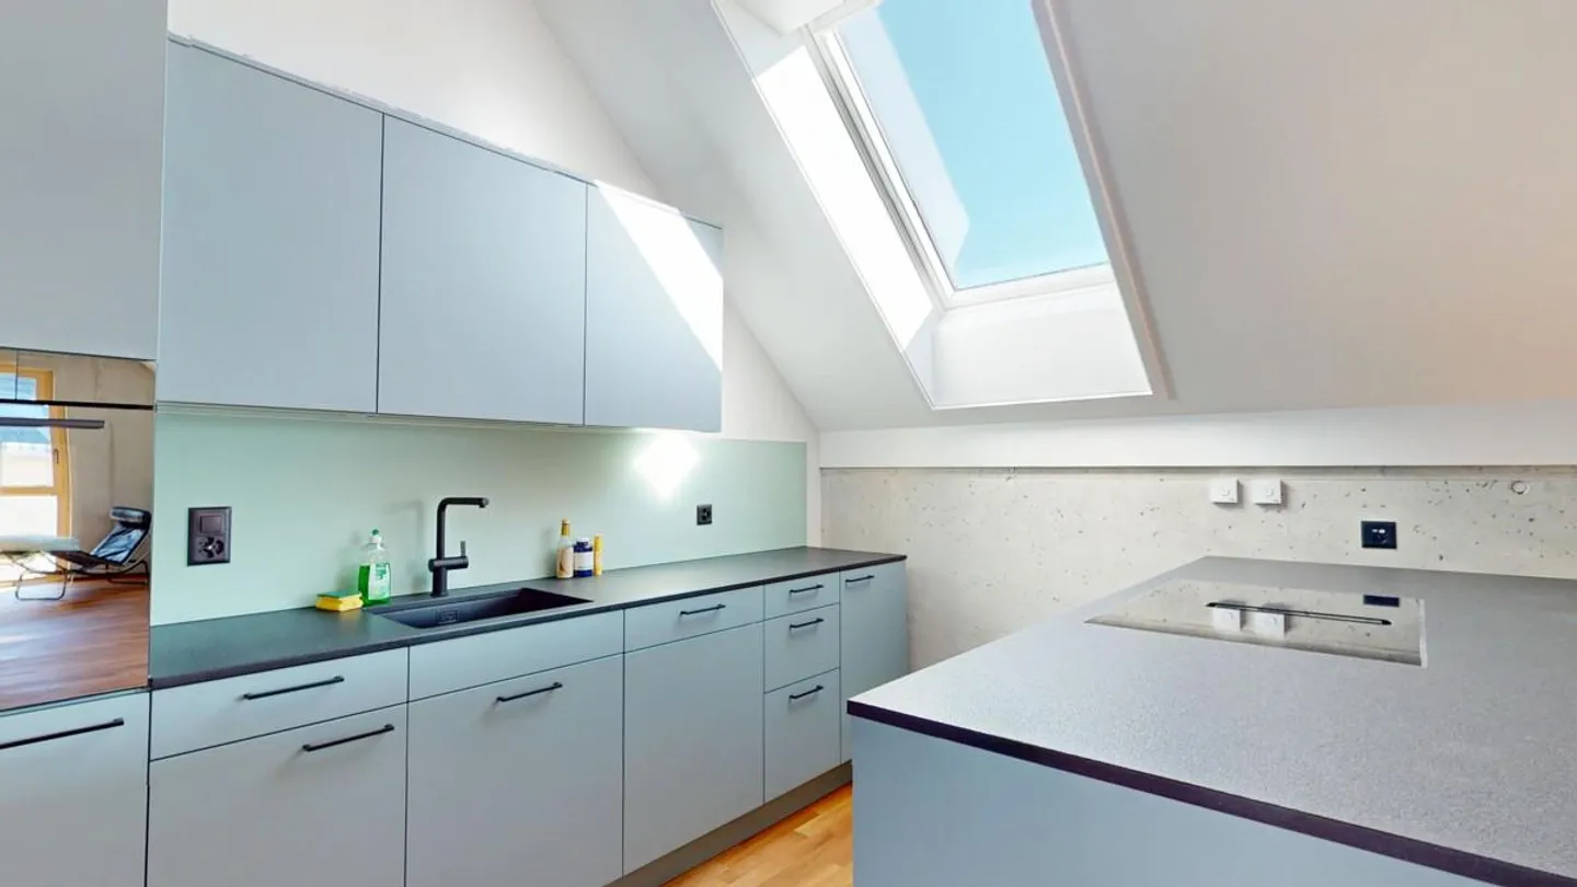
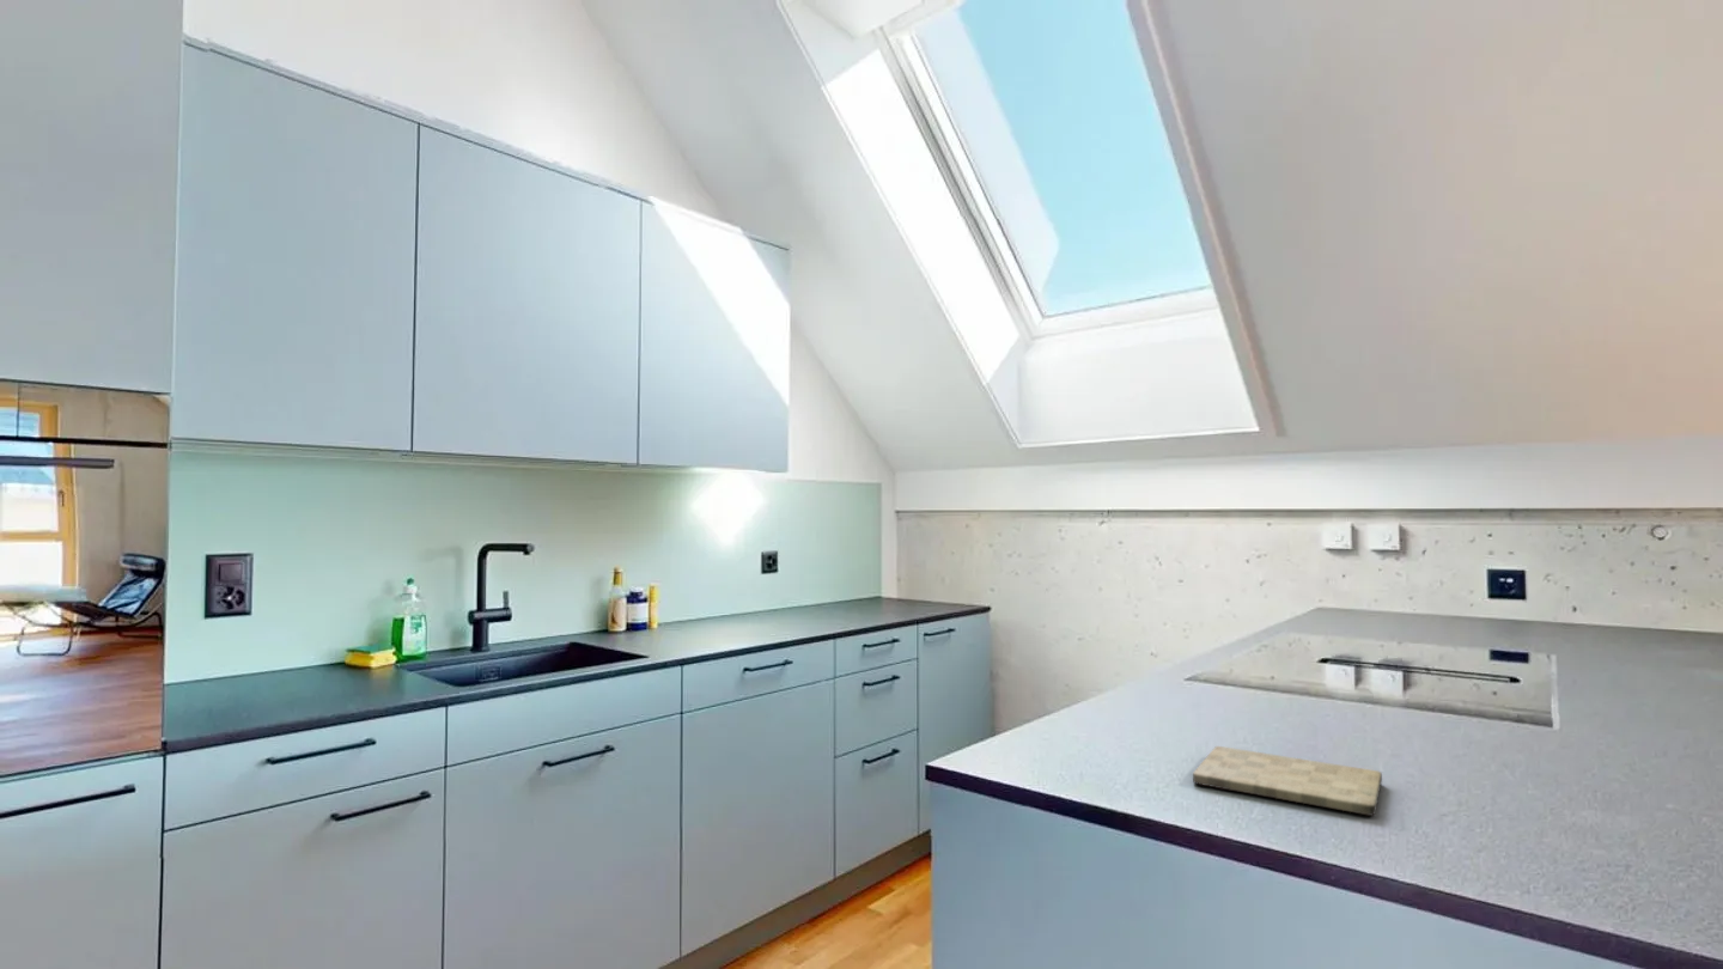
+ cutting board (1286, 776)
